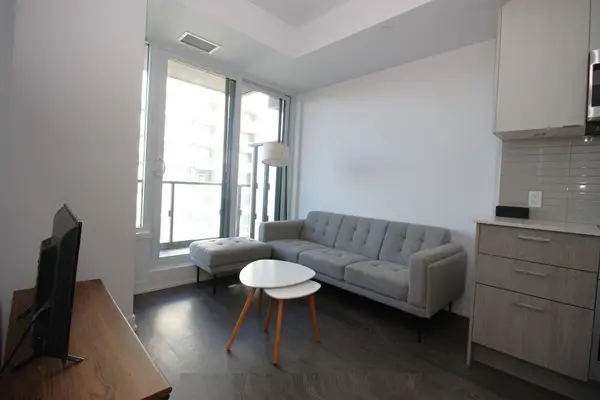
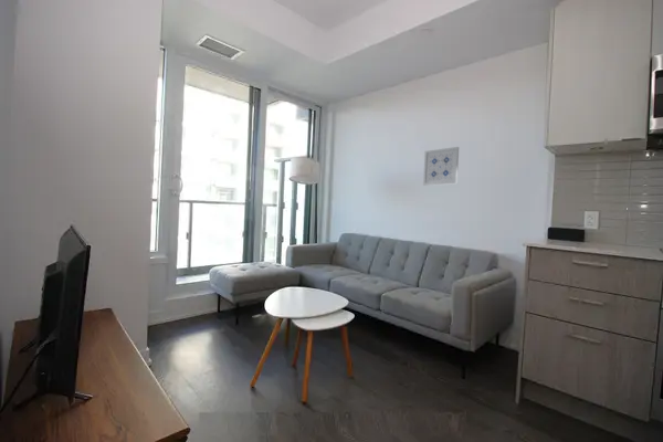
+ wall art (440, 167)
